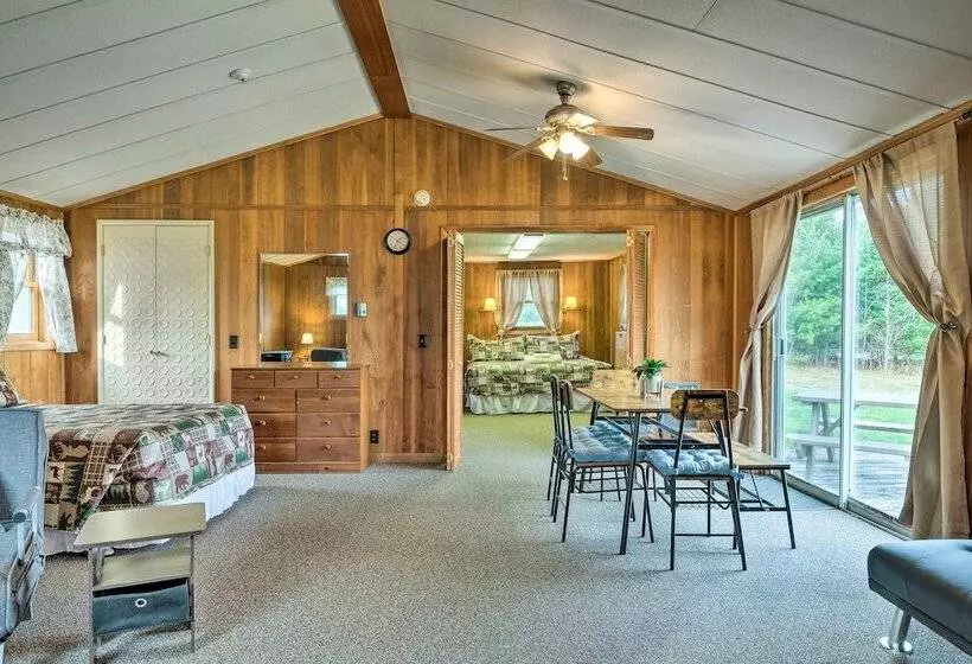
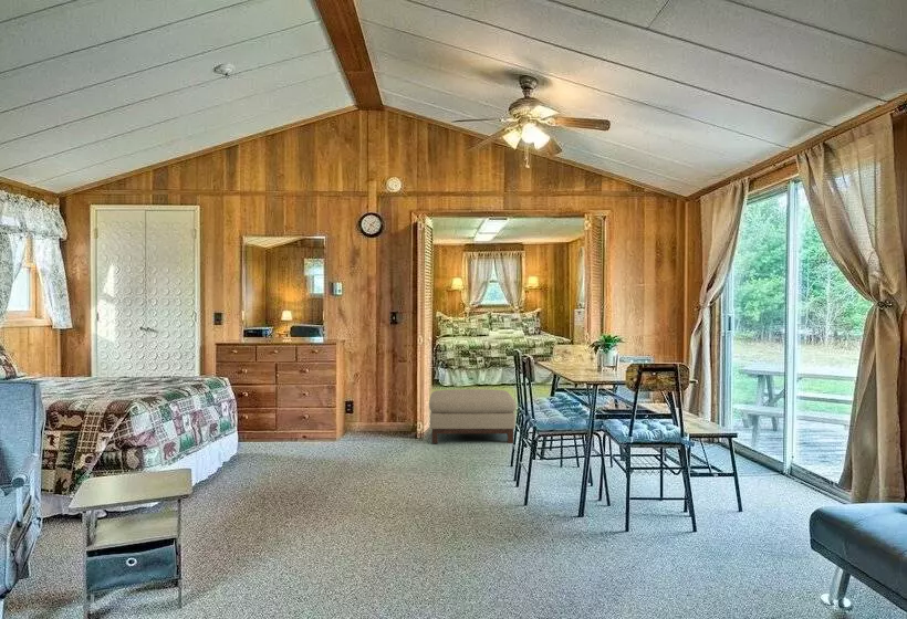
+ ottoman (471, 413)
